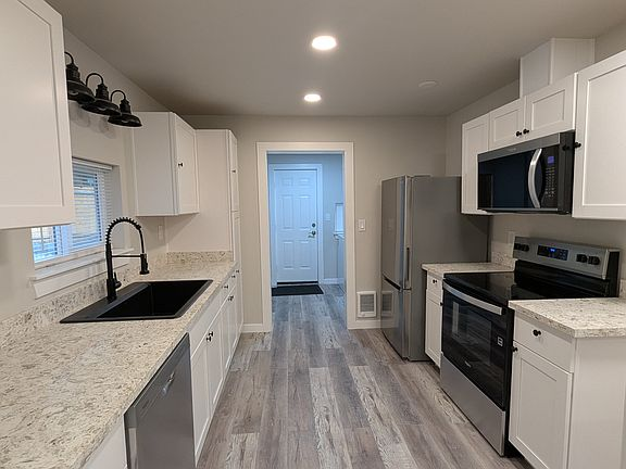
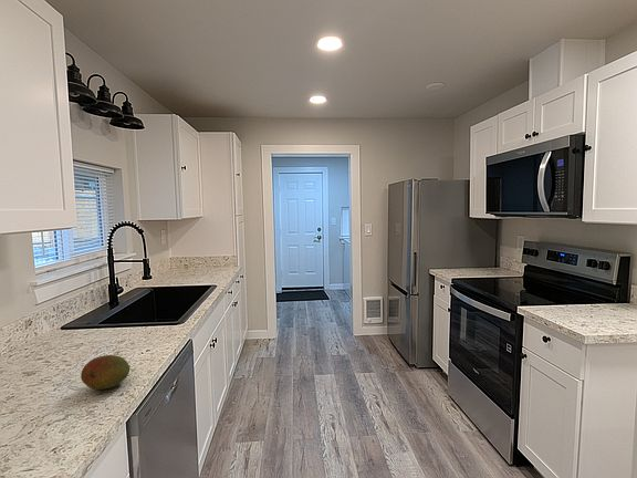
+ fruit (106, 370)
